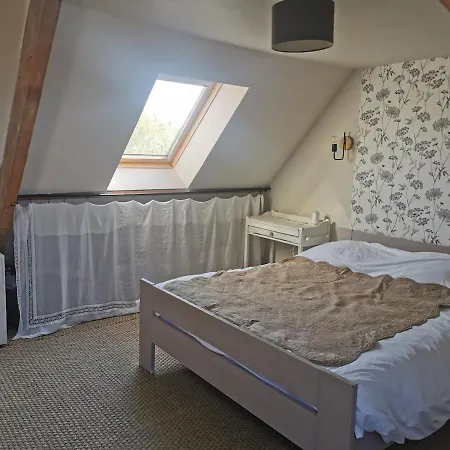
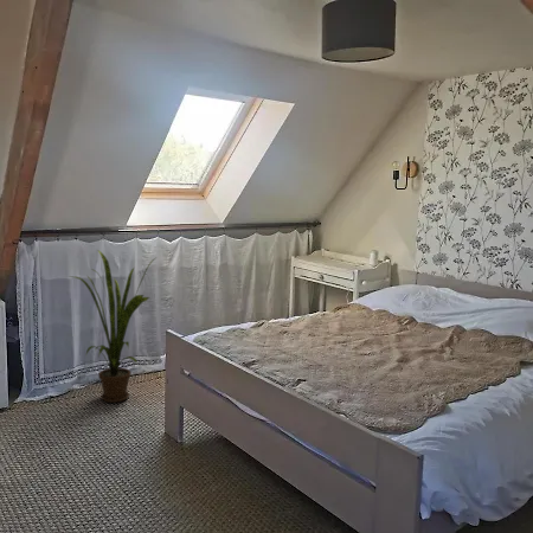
+ house plant (107, 326)
